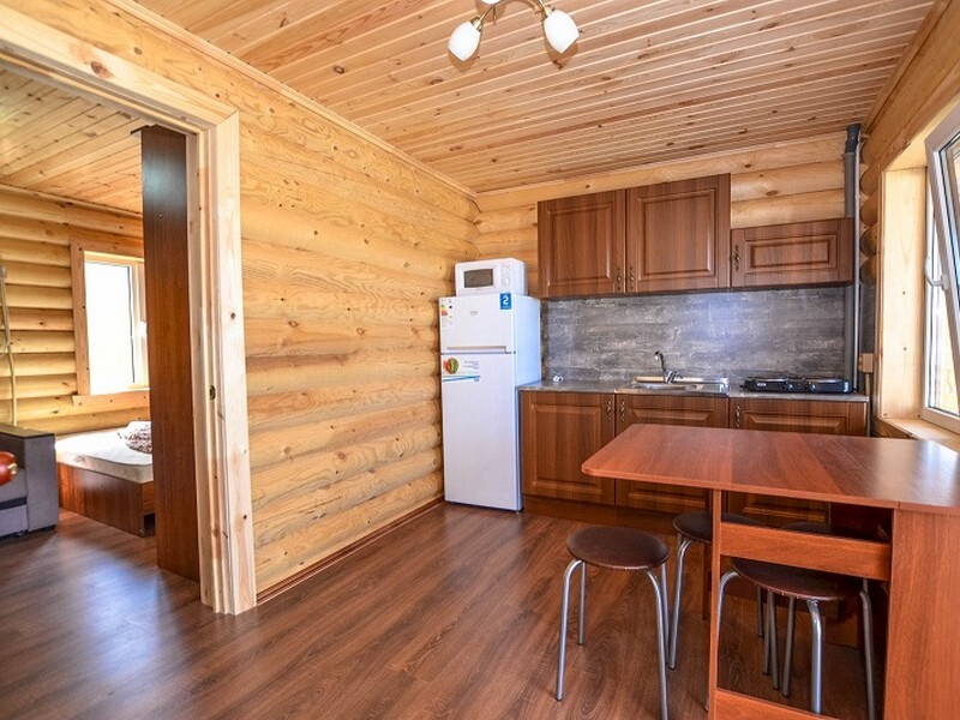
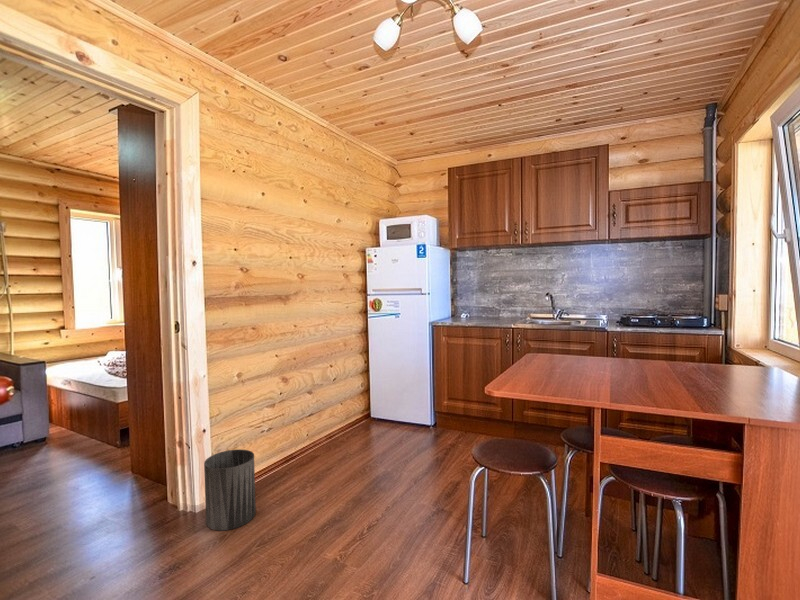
+ trash can (230, 487)
